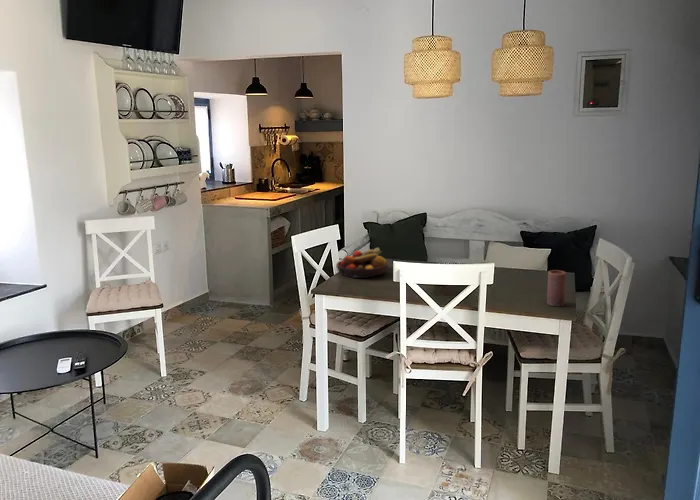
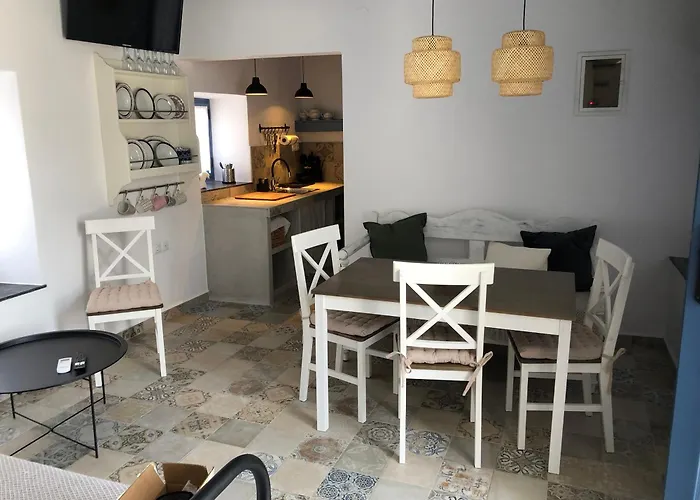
- candle (556, 287)
- fruit bowl (362, 260)
